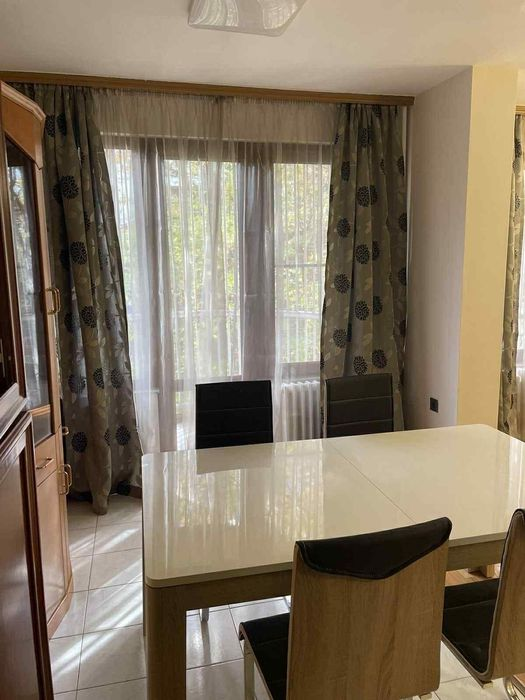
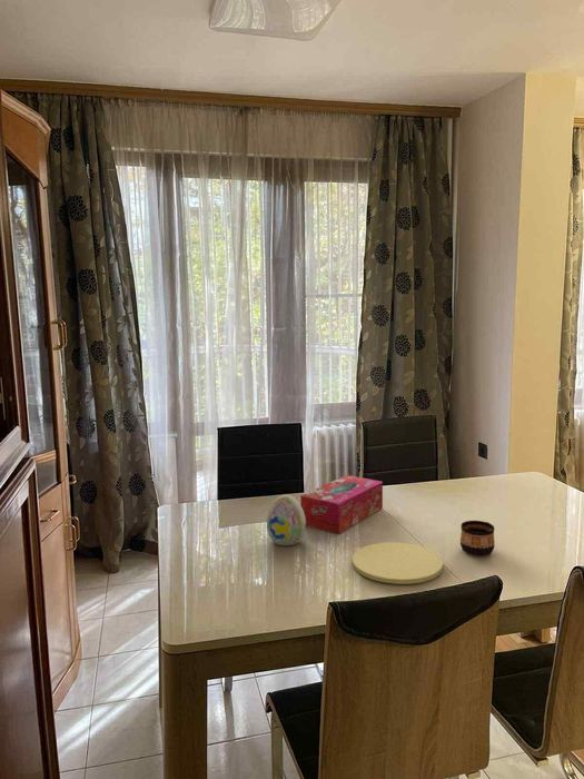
+ plate (394, 559)
+ cup (478, 538)
+ tissue box (343, 502)
+ decorative egg (286, 517)
